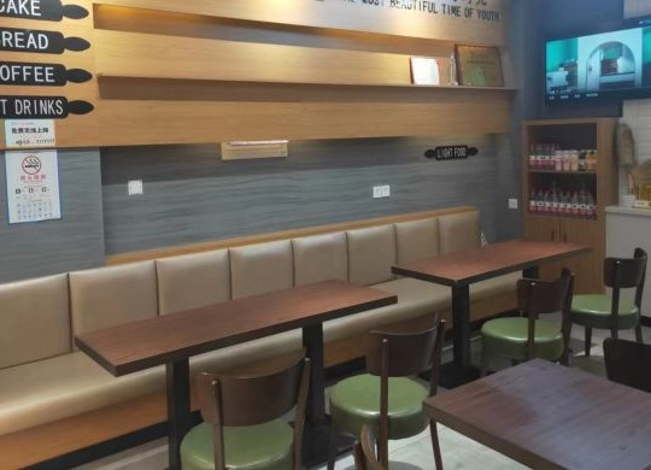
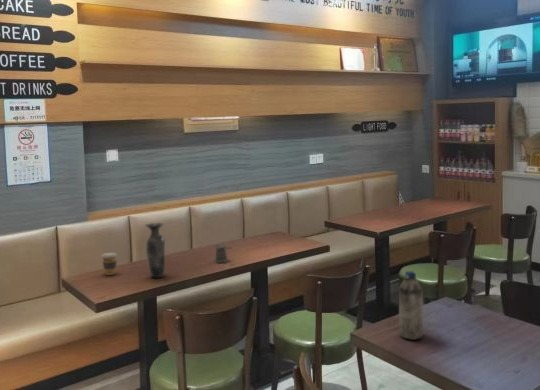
+ coffee cup (109, 263)
+ water bottle (410, 304)
+ vase (156, 250)
+ pepper shaker (222, 253)
